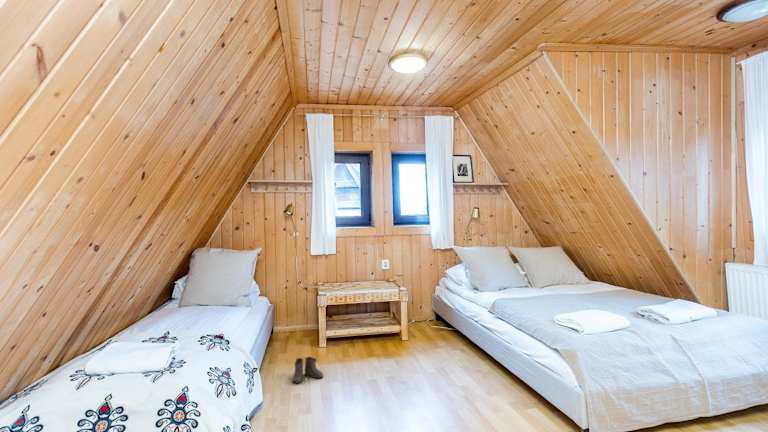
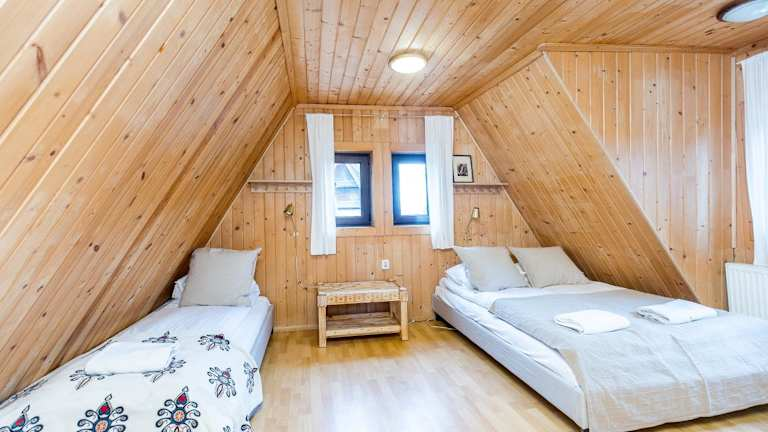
- boots (305, 369)
